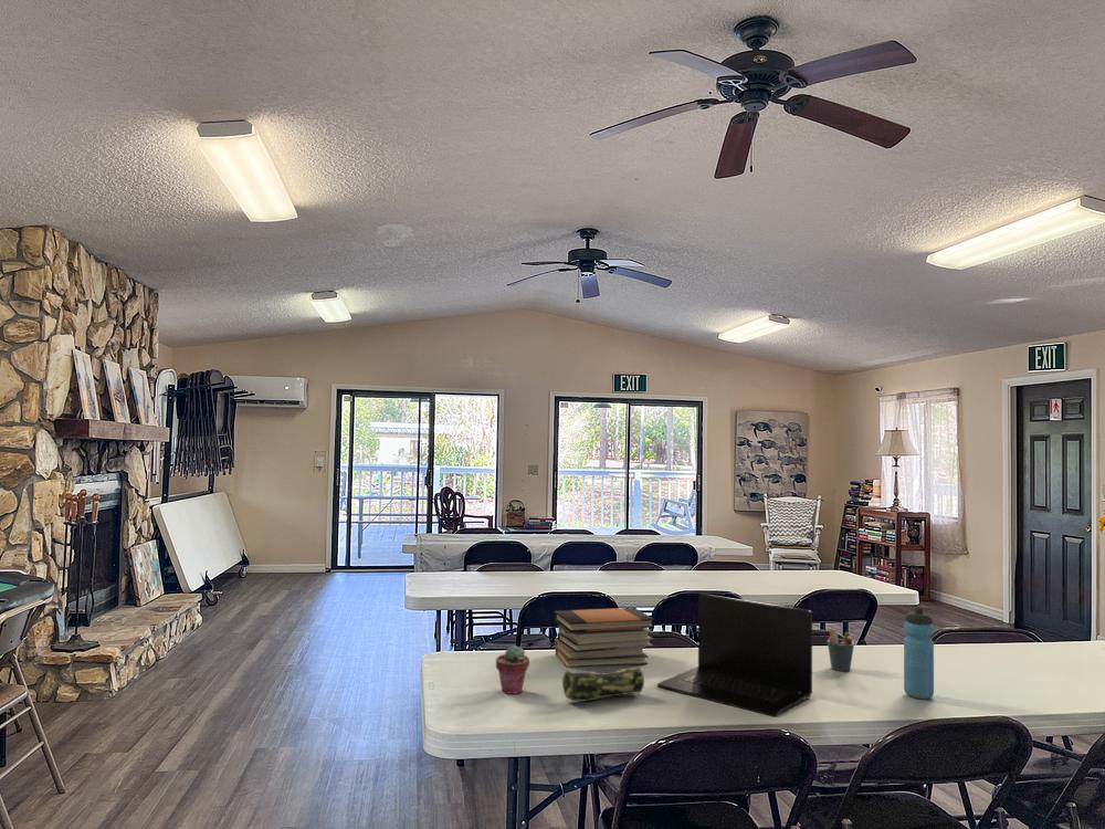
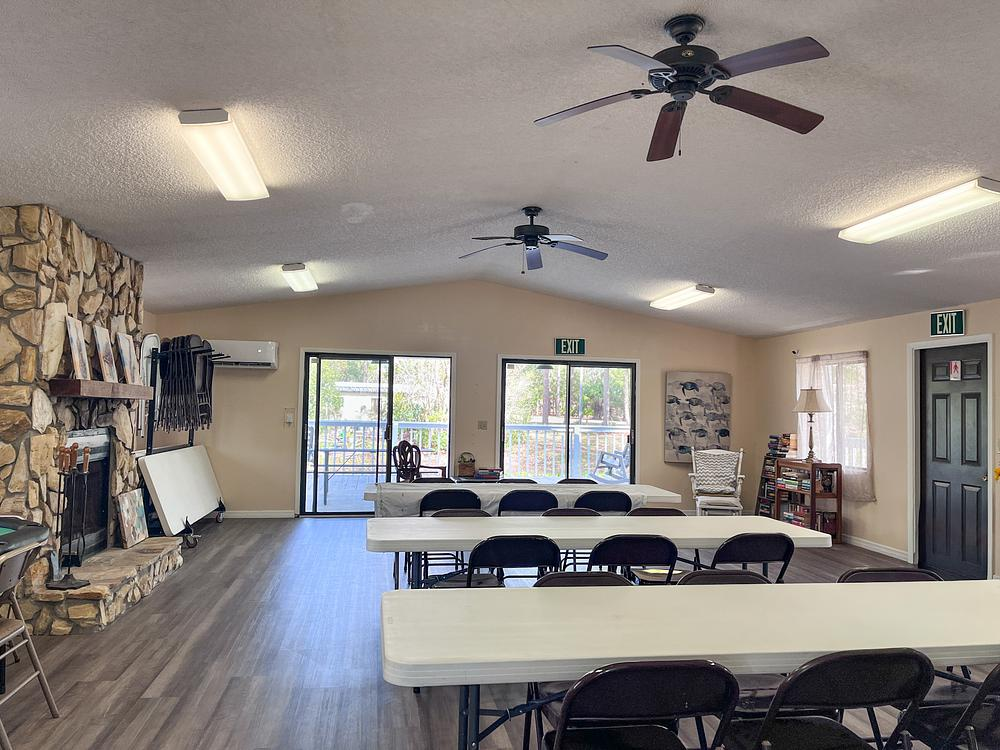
- potted succulent (512, 668)
- pen holder (840, 648)
- laptop (733, 649)
- book stack (602, 637)
- water bottle (918, 651)
- pencil case (604, 682)
